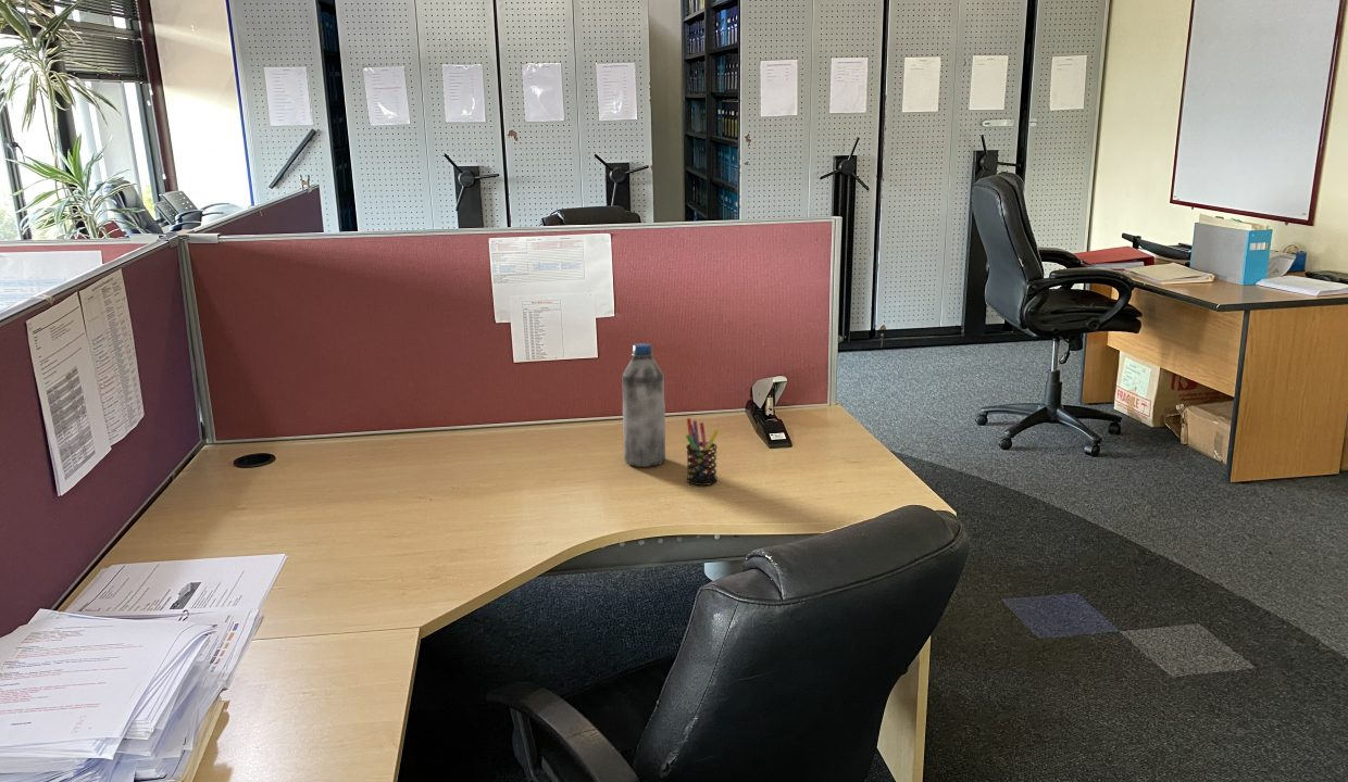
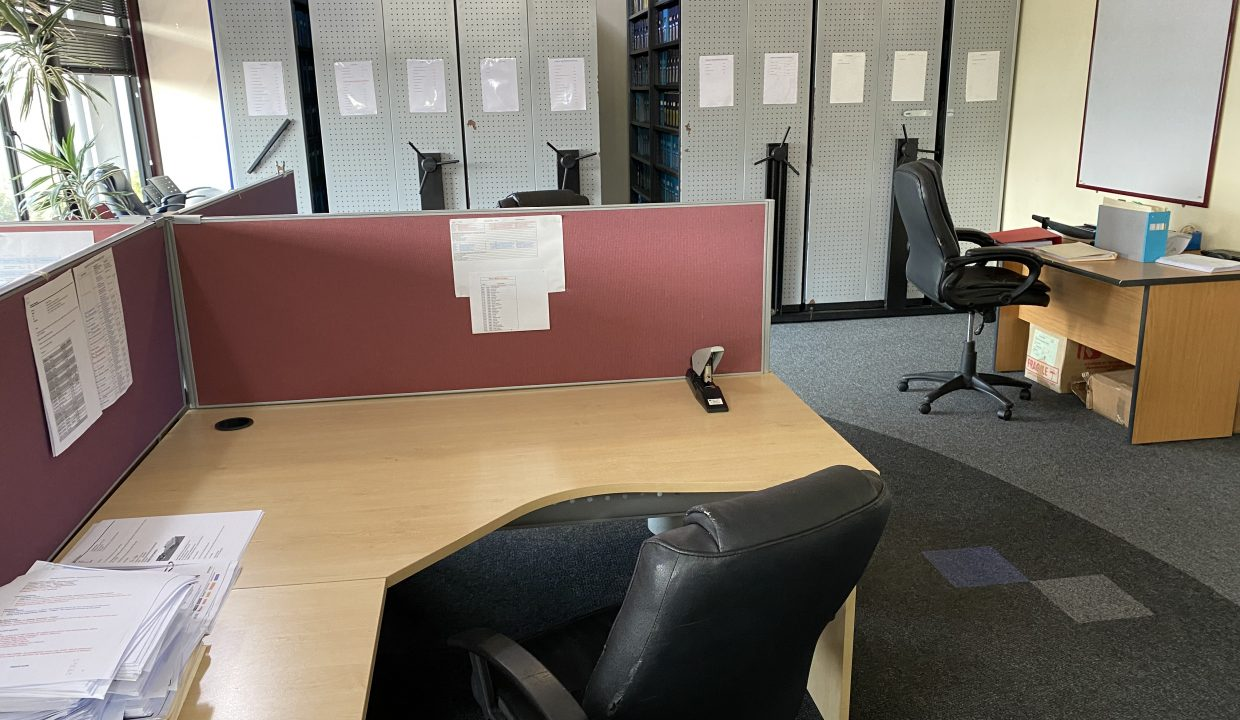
- water bottle (644, 403)
- pen holder (698, 451)
